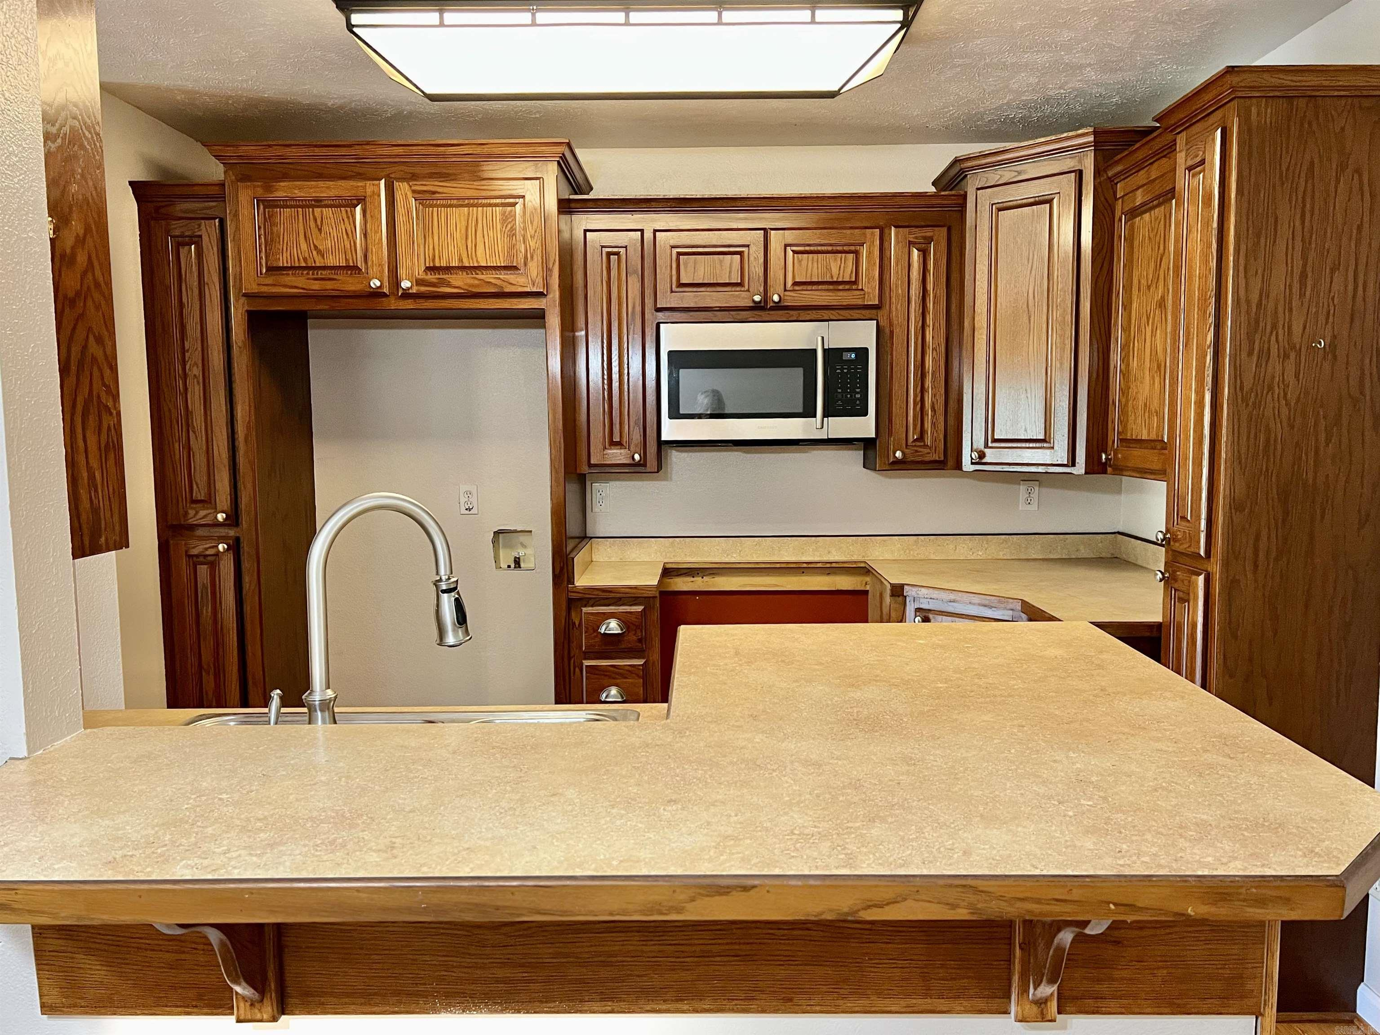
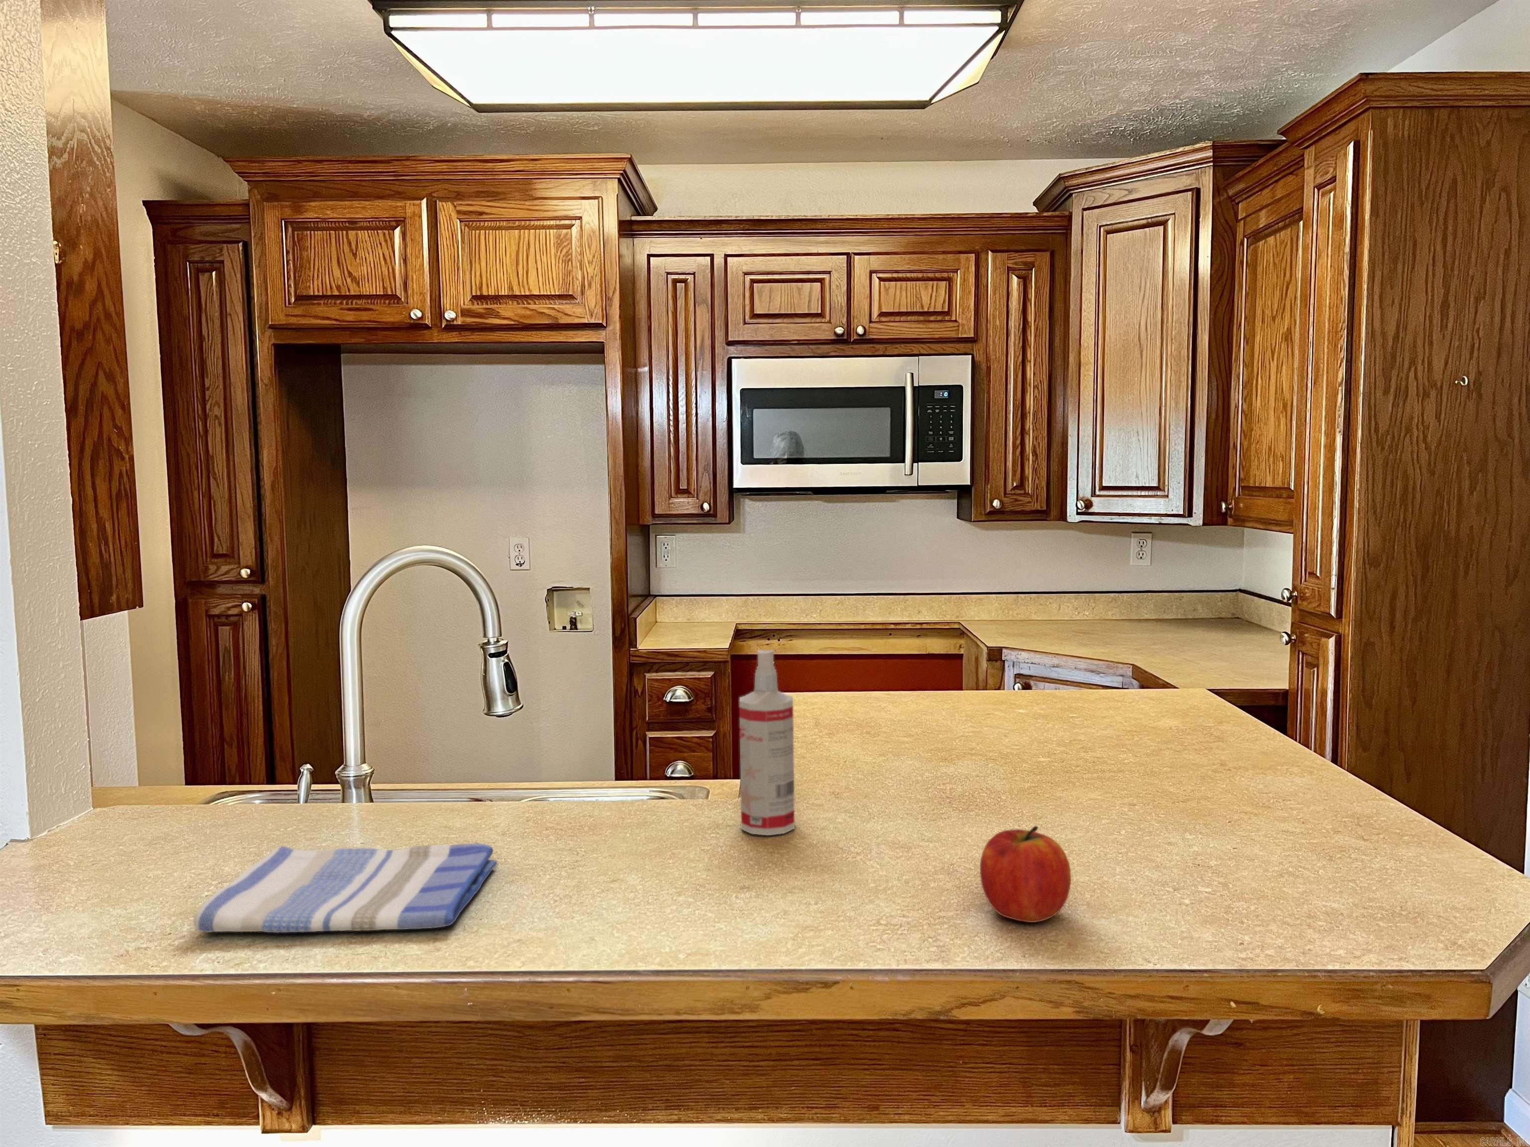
+ dish towel (354, 884)
+ fruit (1024, 869)
+ spray bottle (767, 739)
